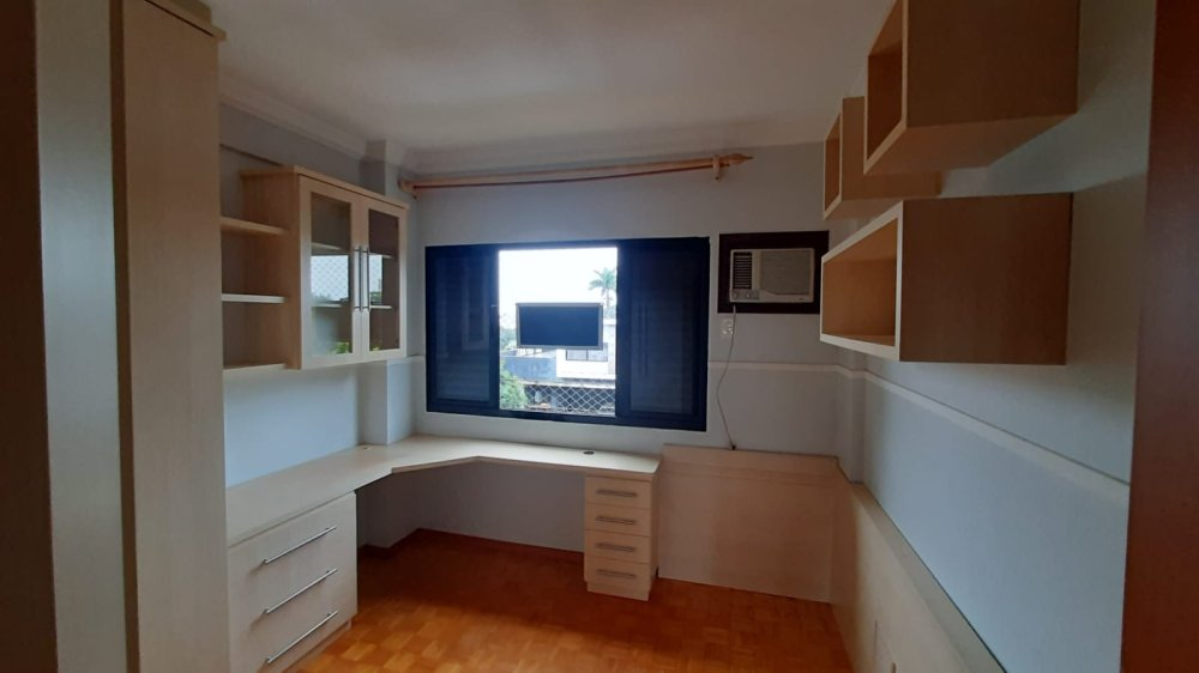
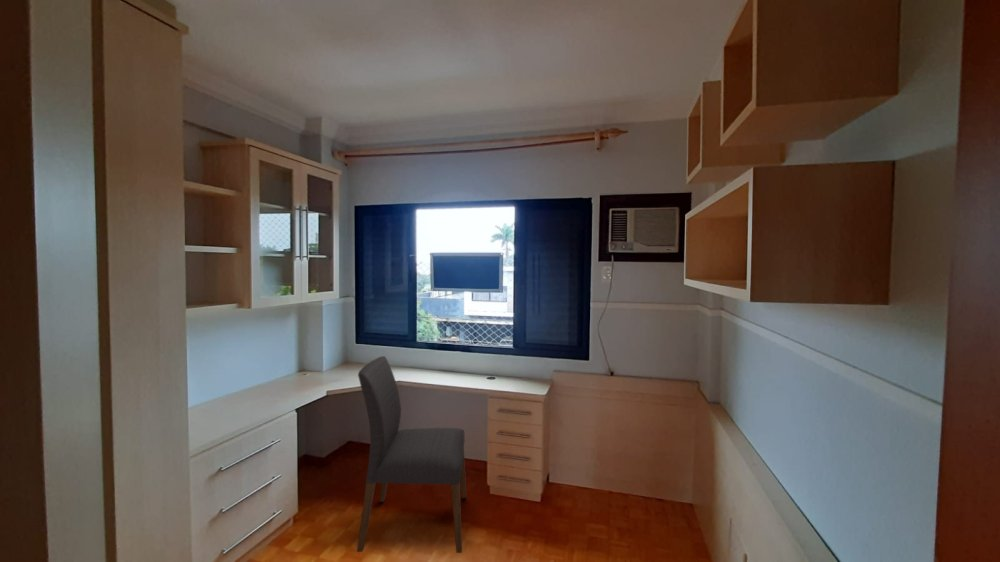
+ chair (414, 443)
